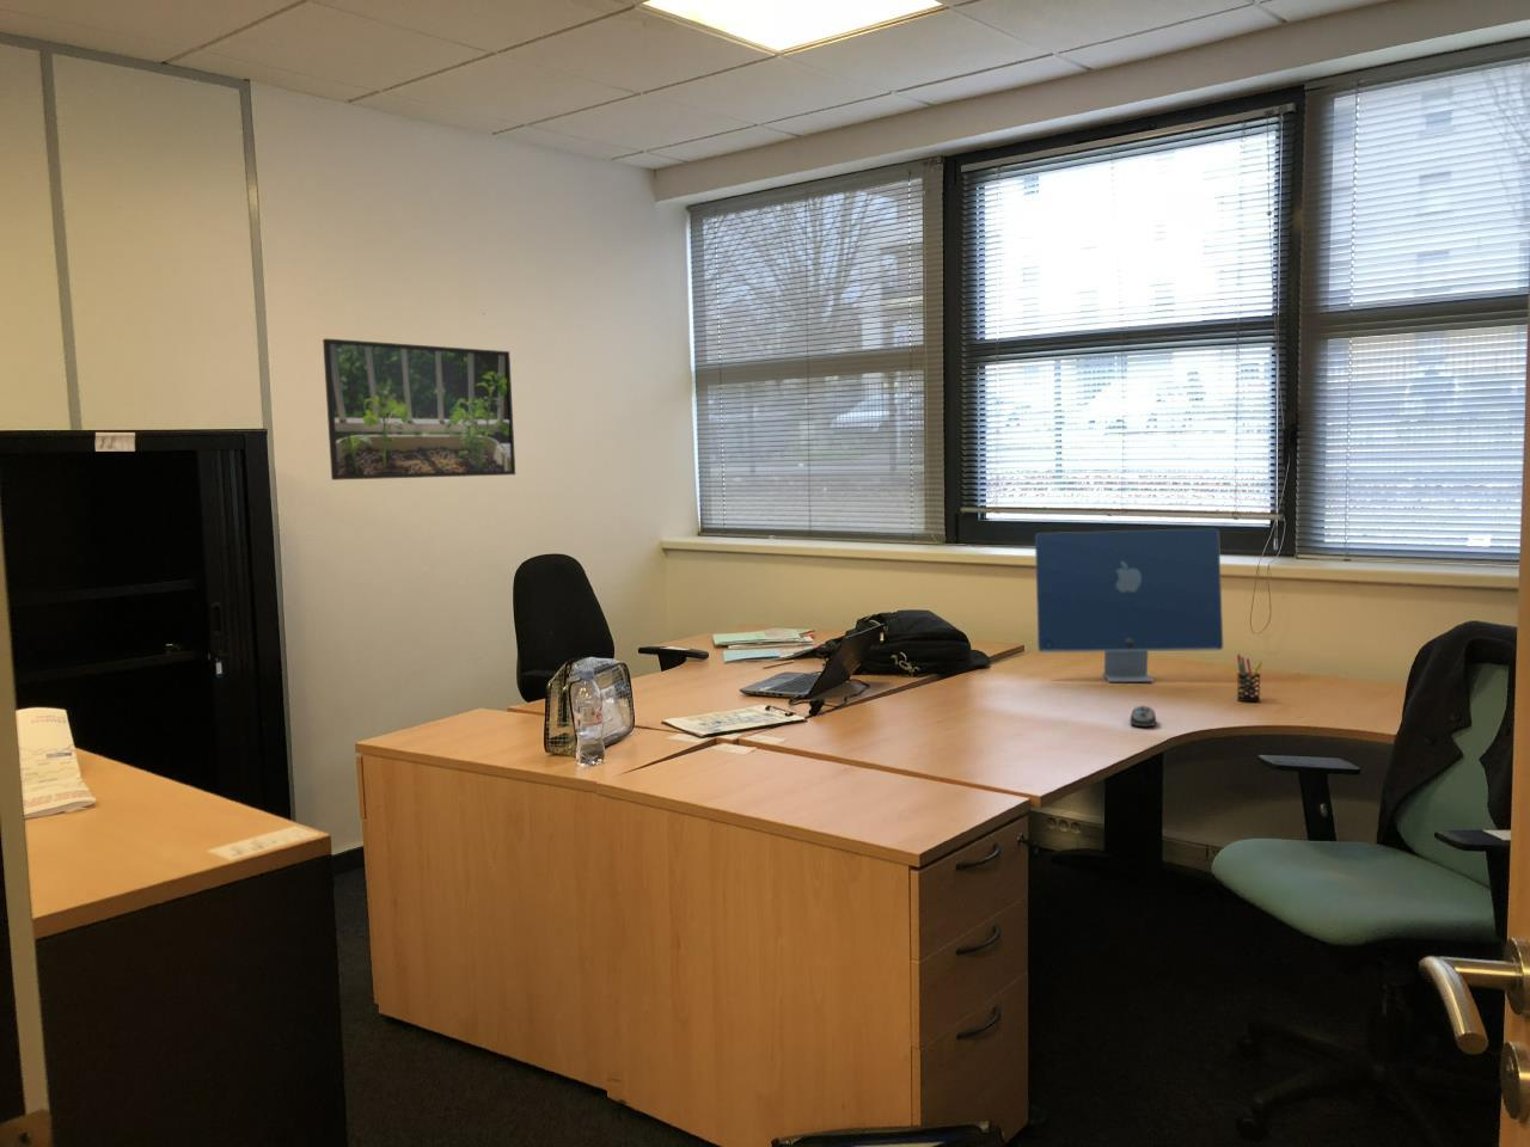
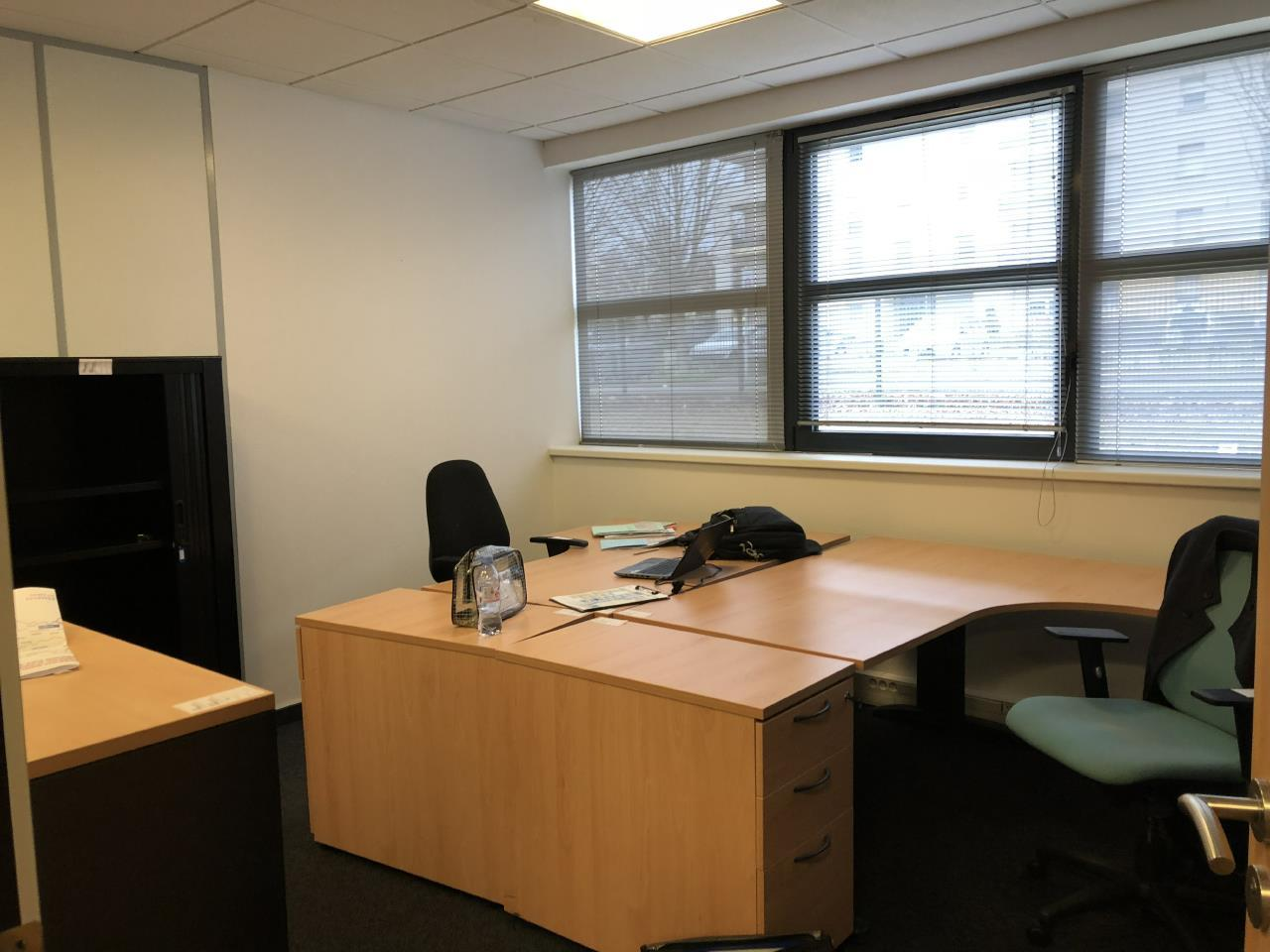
- computer monitor (1128, 605)
- computer mouse (1143, 714)
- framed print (425, 411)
- pen holder (1246, 677)
